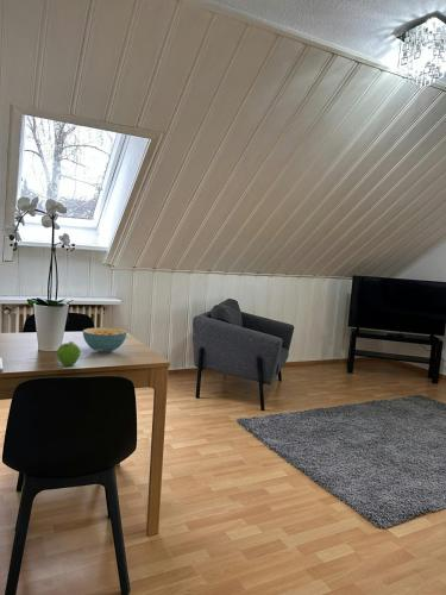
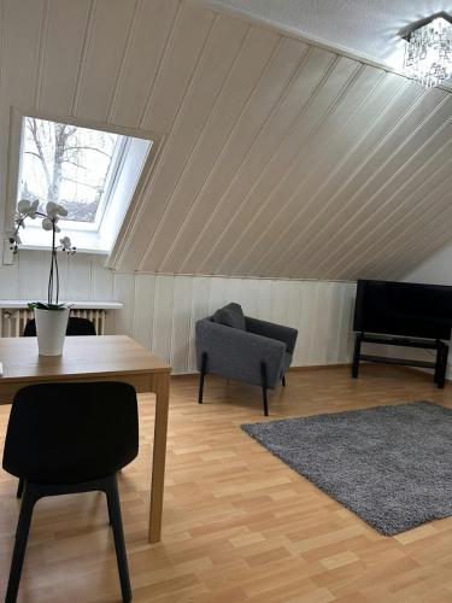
- fruit (68, 352)
- cereal bowl (103, 340)
